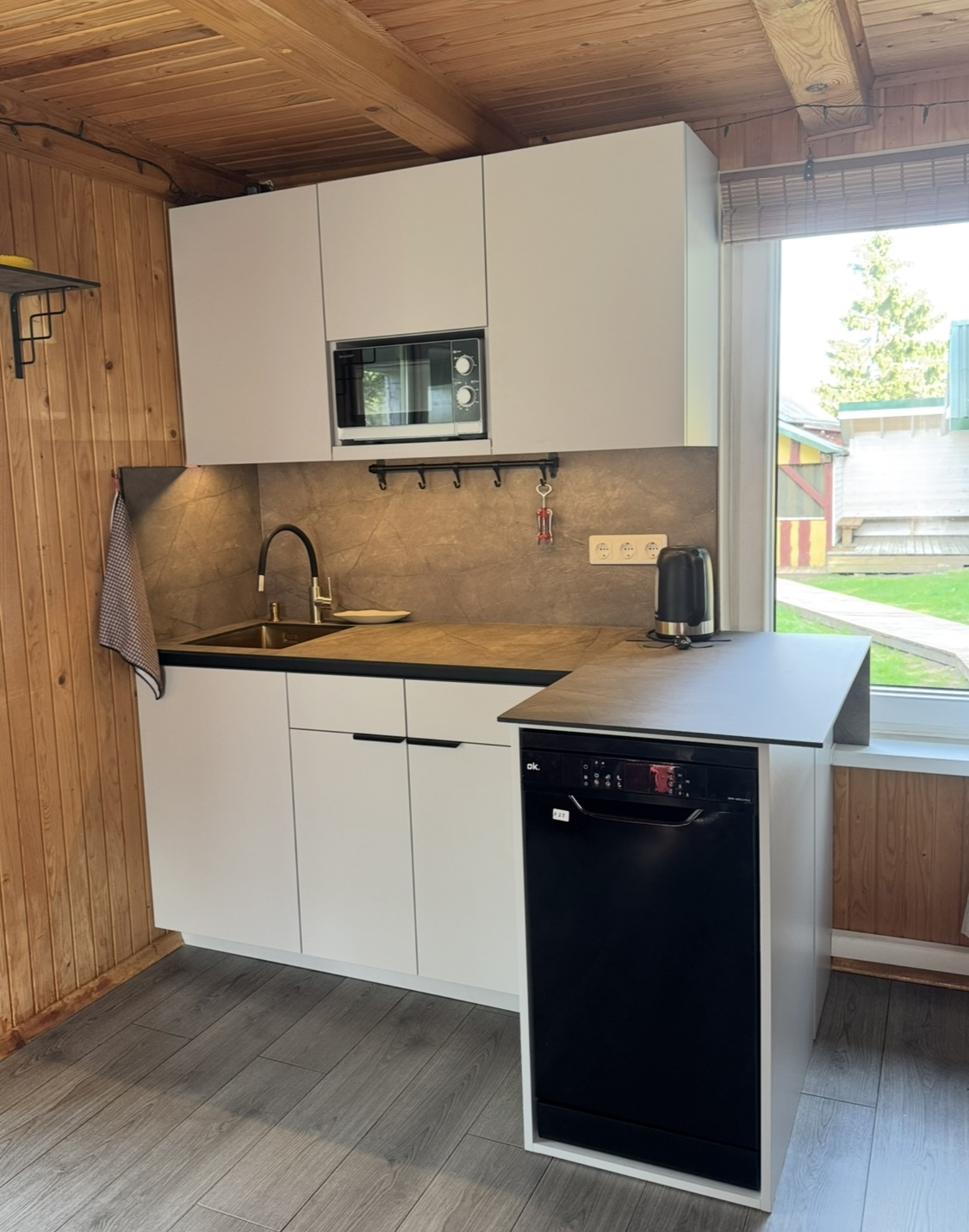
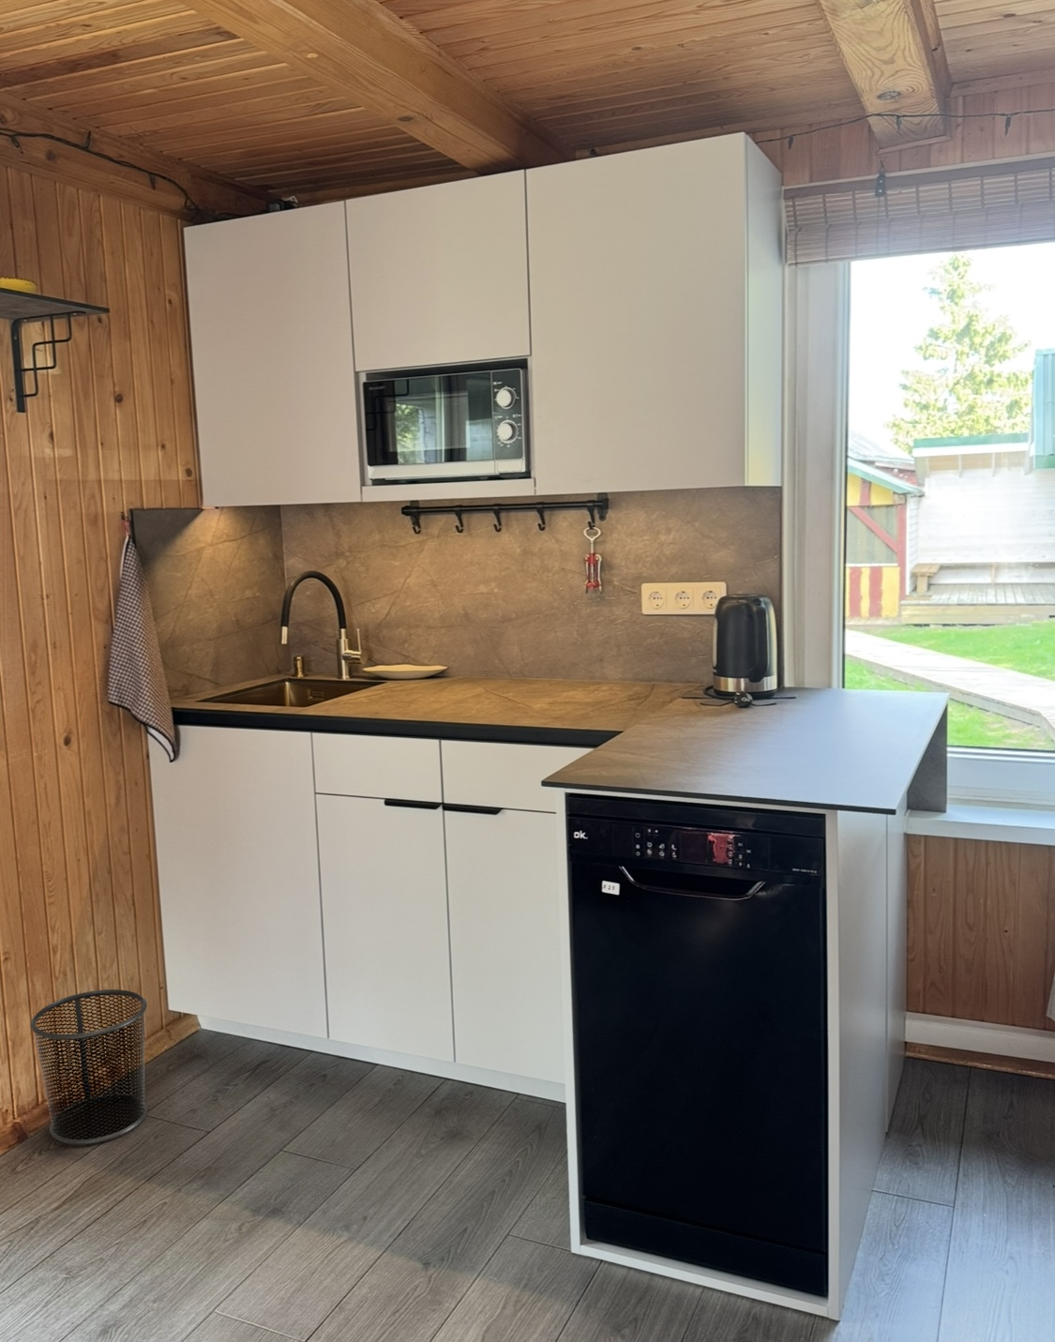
+ waste bin (94, 1065)
